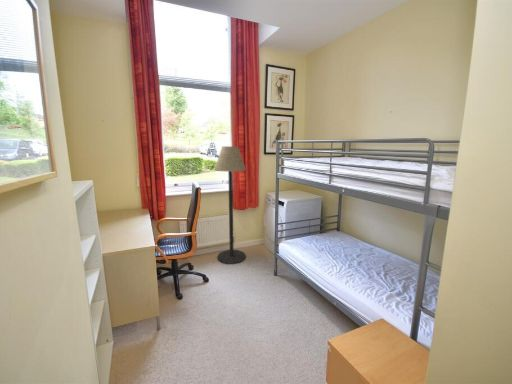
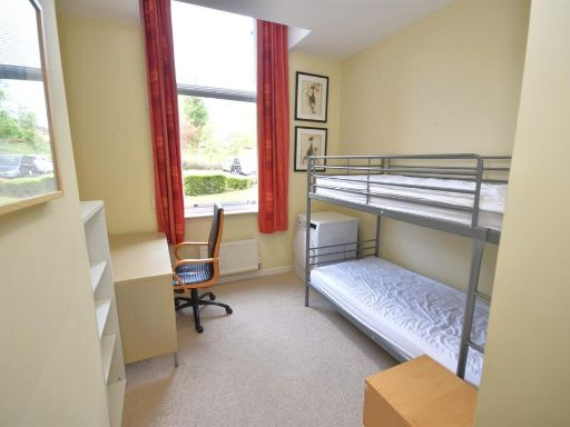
- floor lamp (230, 204)
